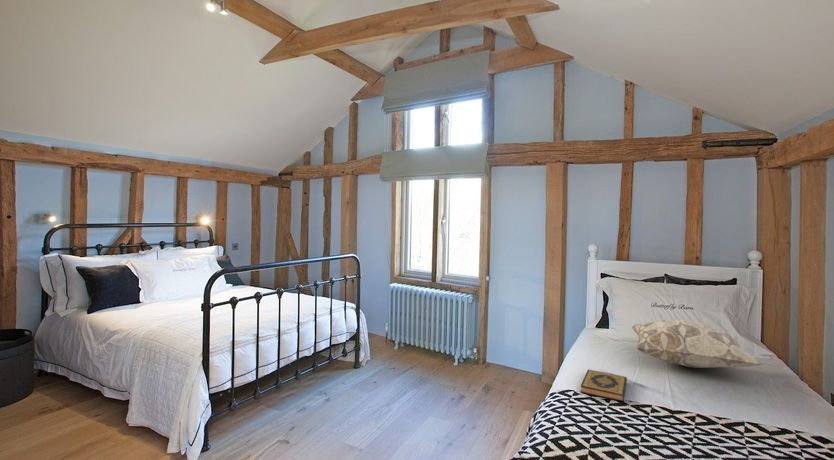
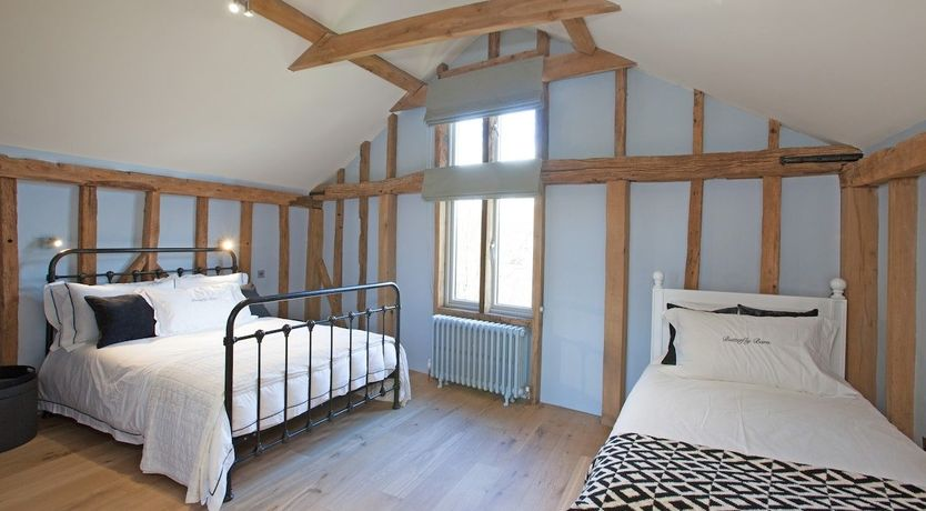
- decorative pillow (686, 342)
- hardback book (604, 384)
